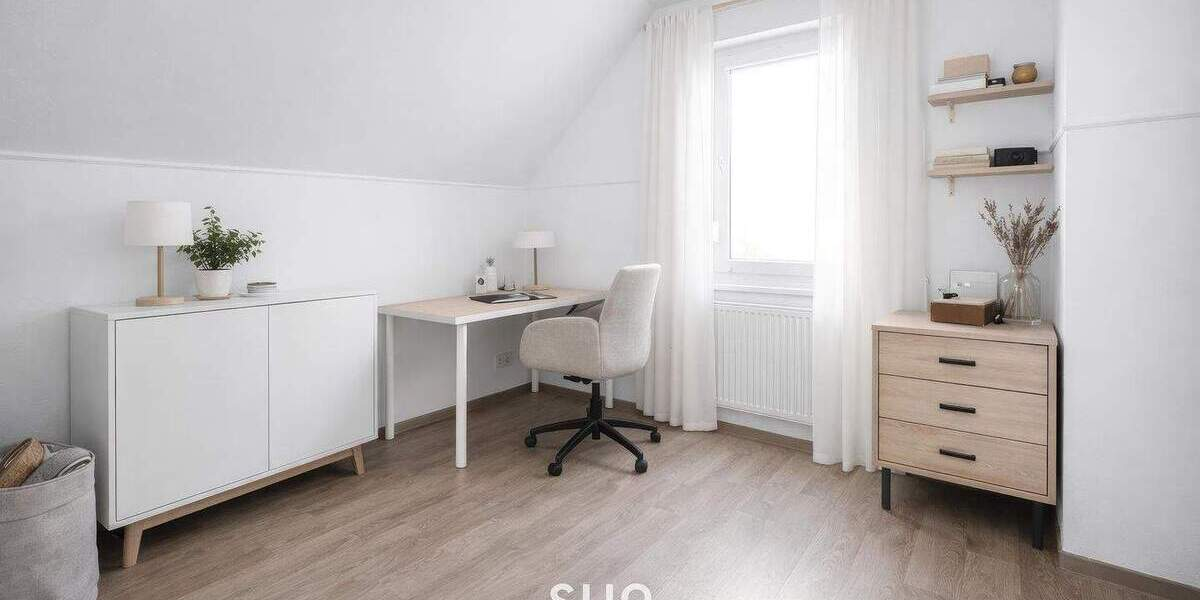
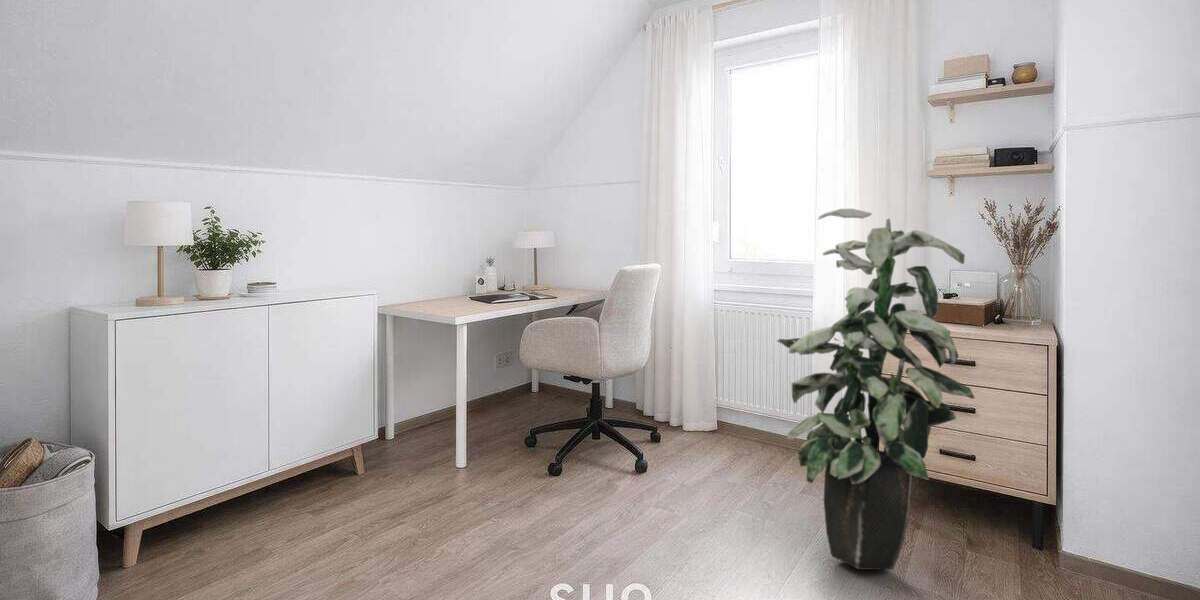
+ indoor plant (865, 383)
